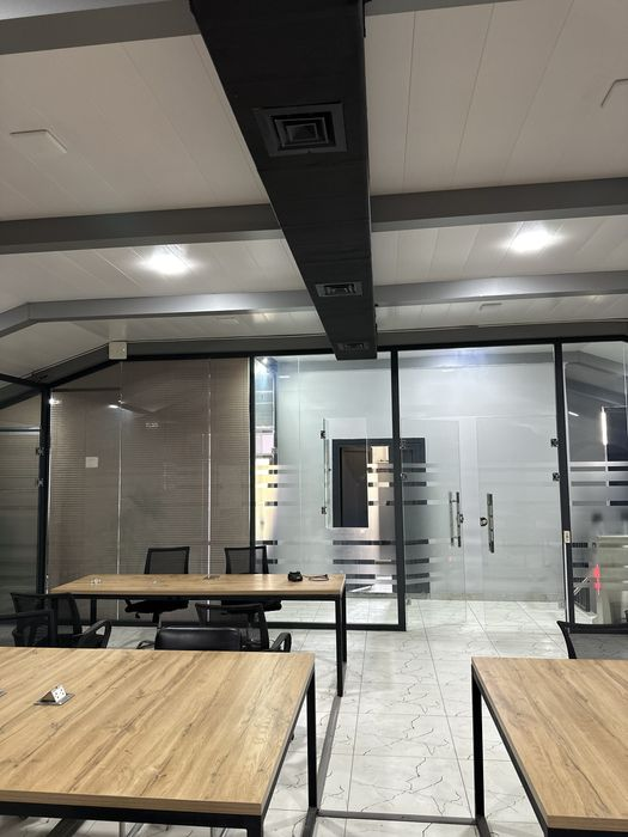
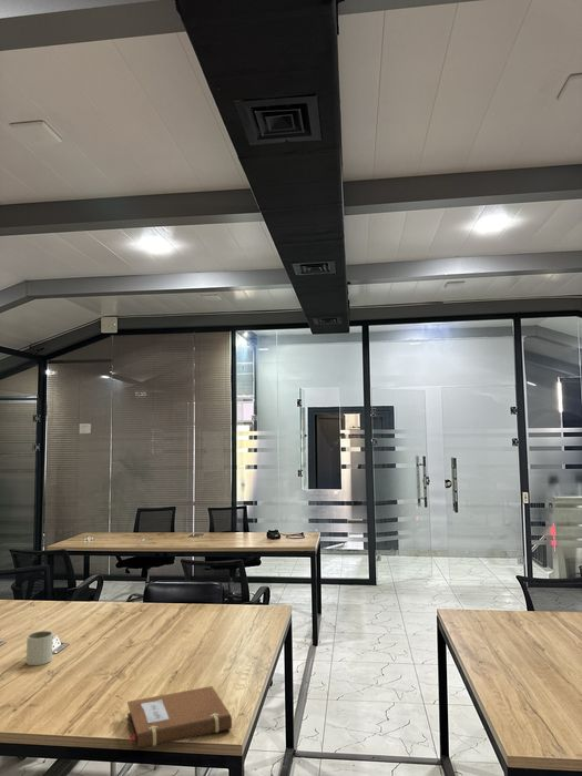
+ mug (39, 645)
+ notebook (175, 716)
